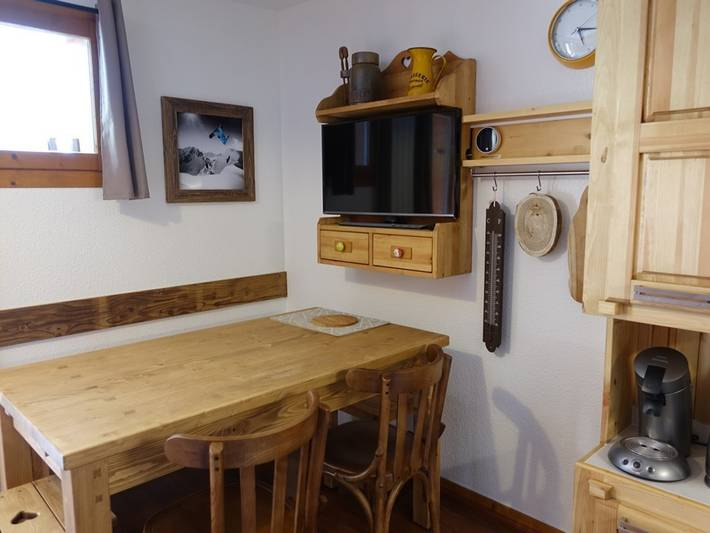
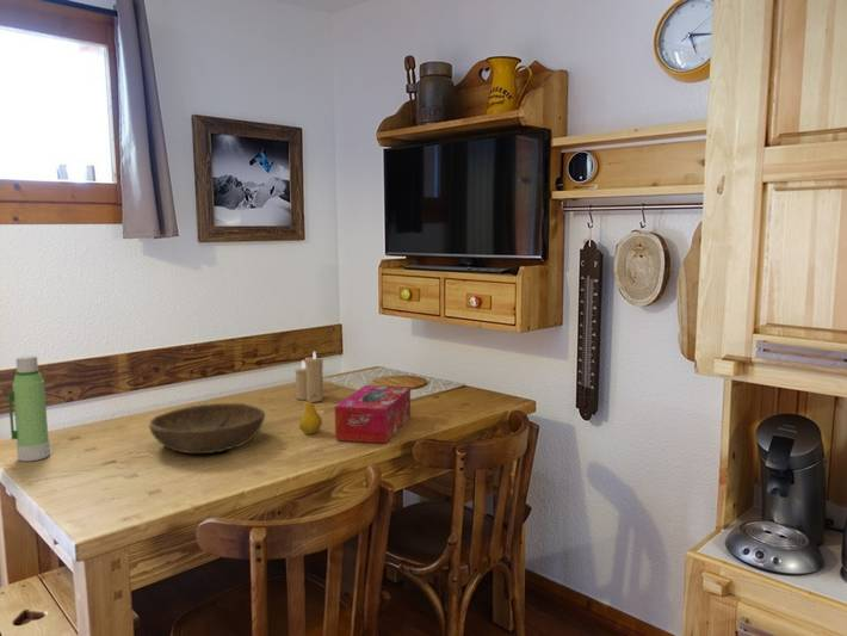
+ fruit (310, 413)
+ bowl (208, 428)
+ water bottle (29, 407)
+ tissue box (375, 412)
+ candle (308, 375)
